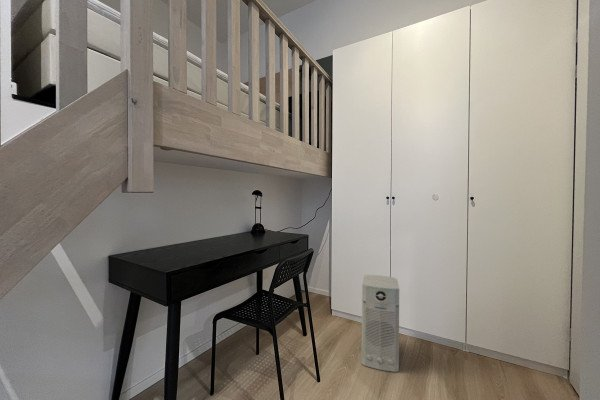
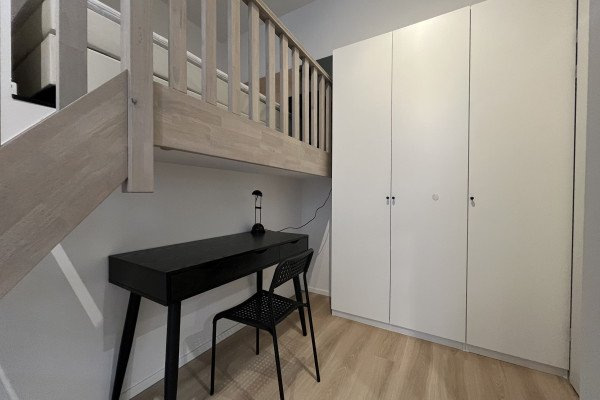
- air purifier (379, 318)
